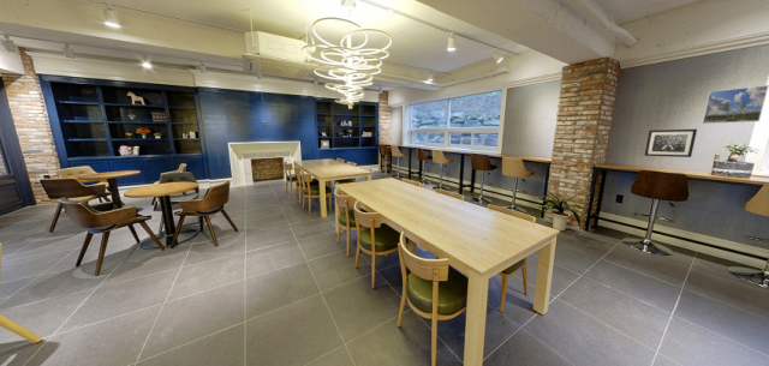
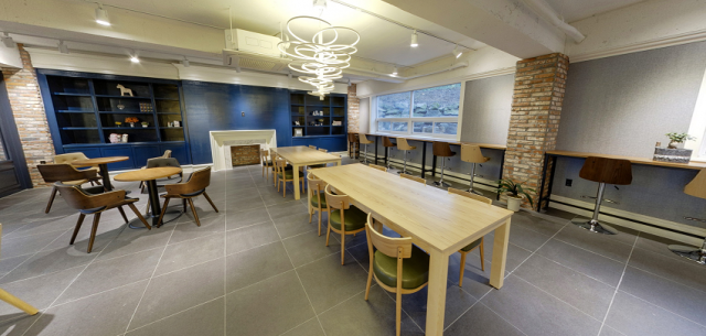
- wall art (669, 143)
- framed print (733, 106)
